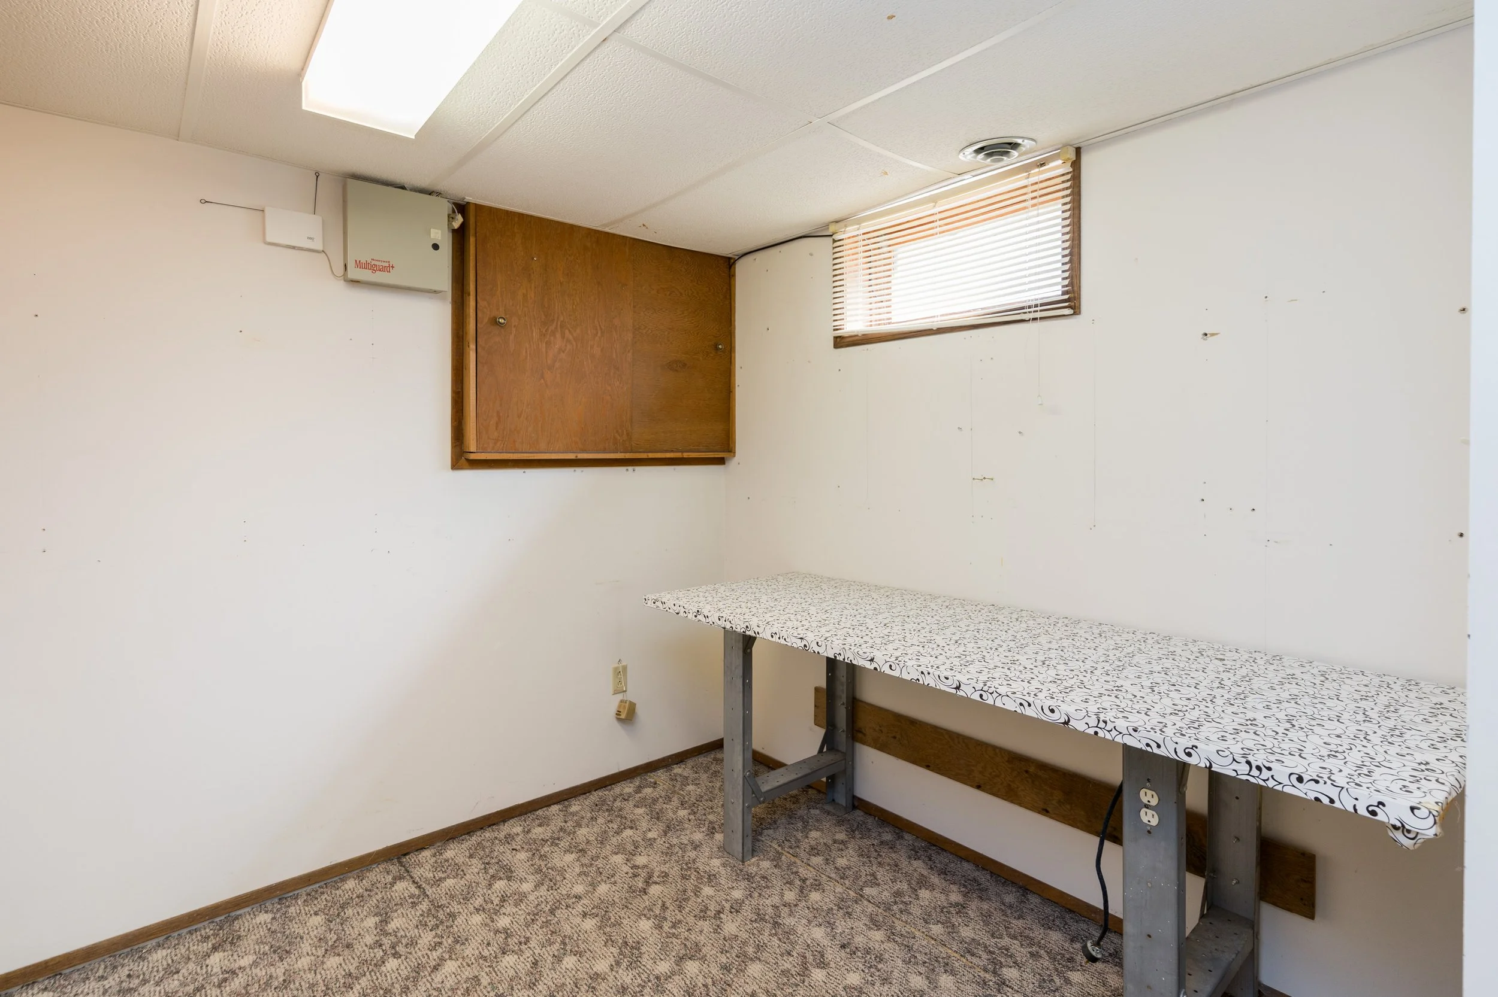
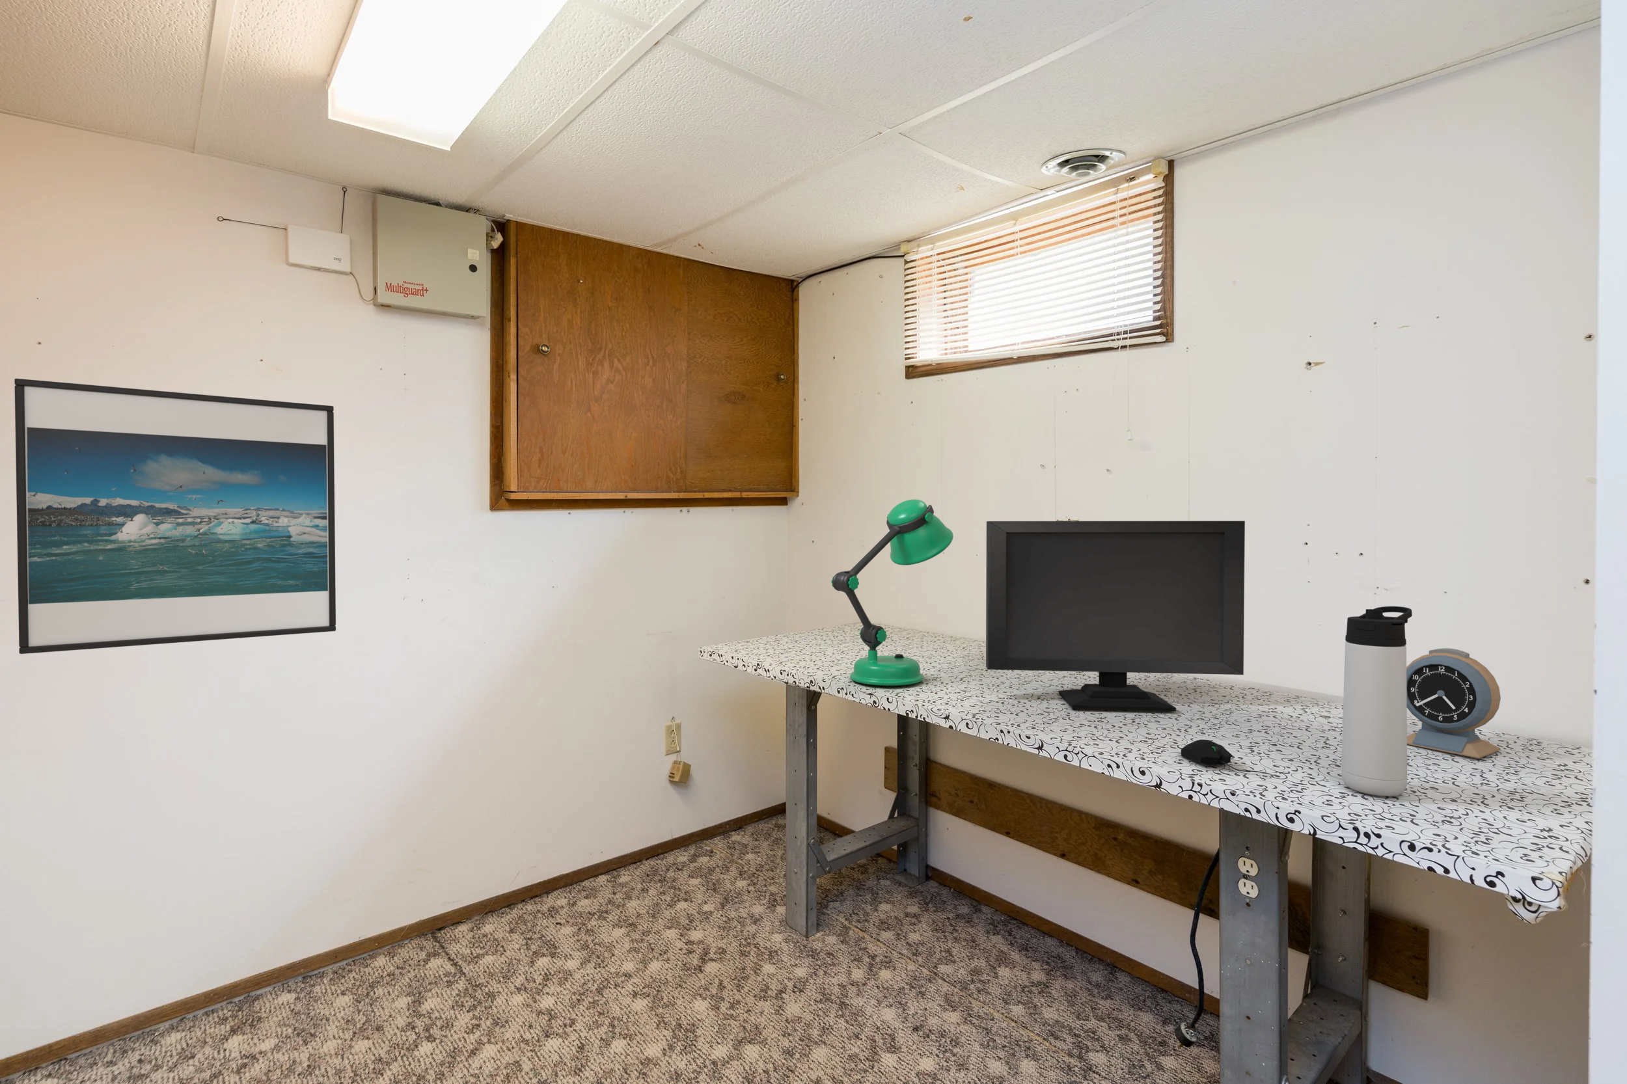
+ alarm clock (1448, 697)
+ thermos bottle (1380, 698)
+ desk lamp (898, 564)
+ computer monitor (1112, 612)
+ computer mouse (1221, 754)
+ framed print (191, 518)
